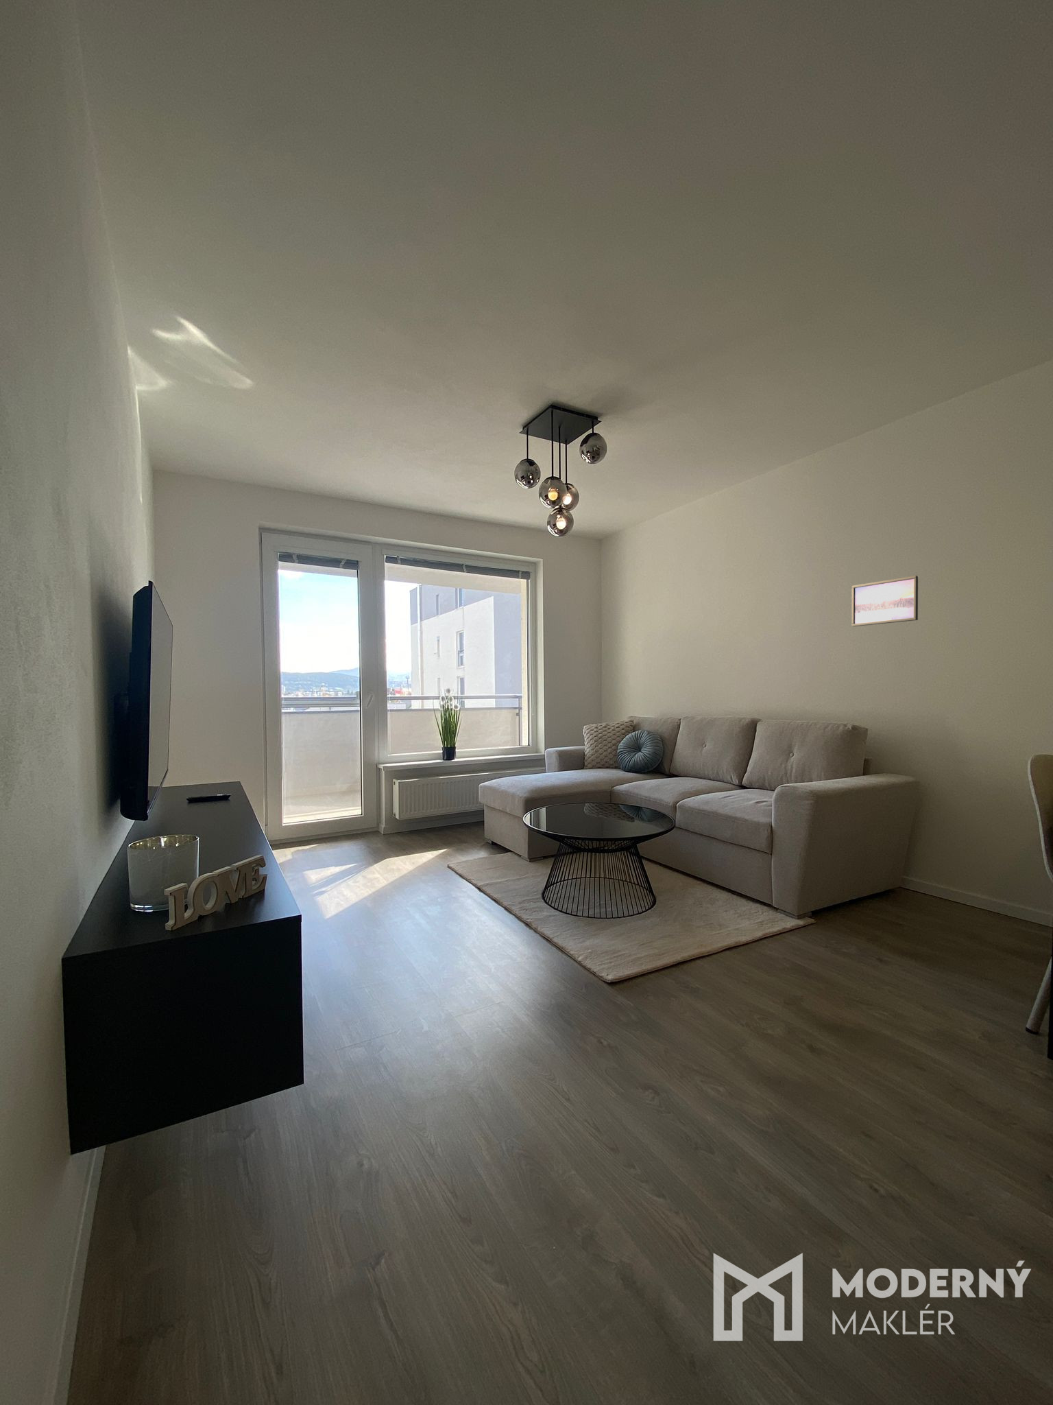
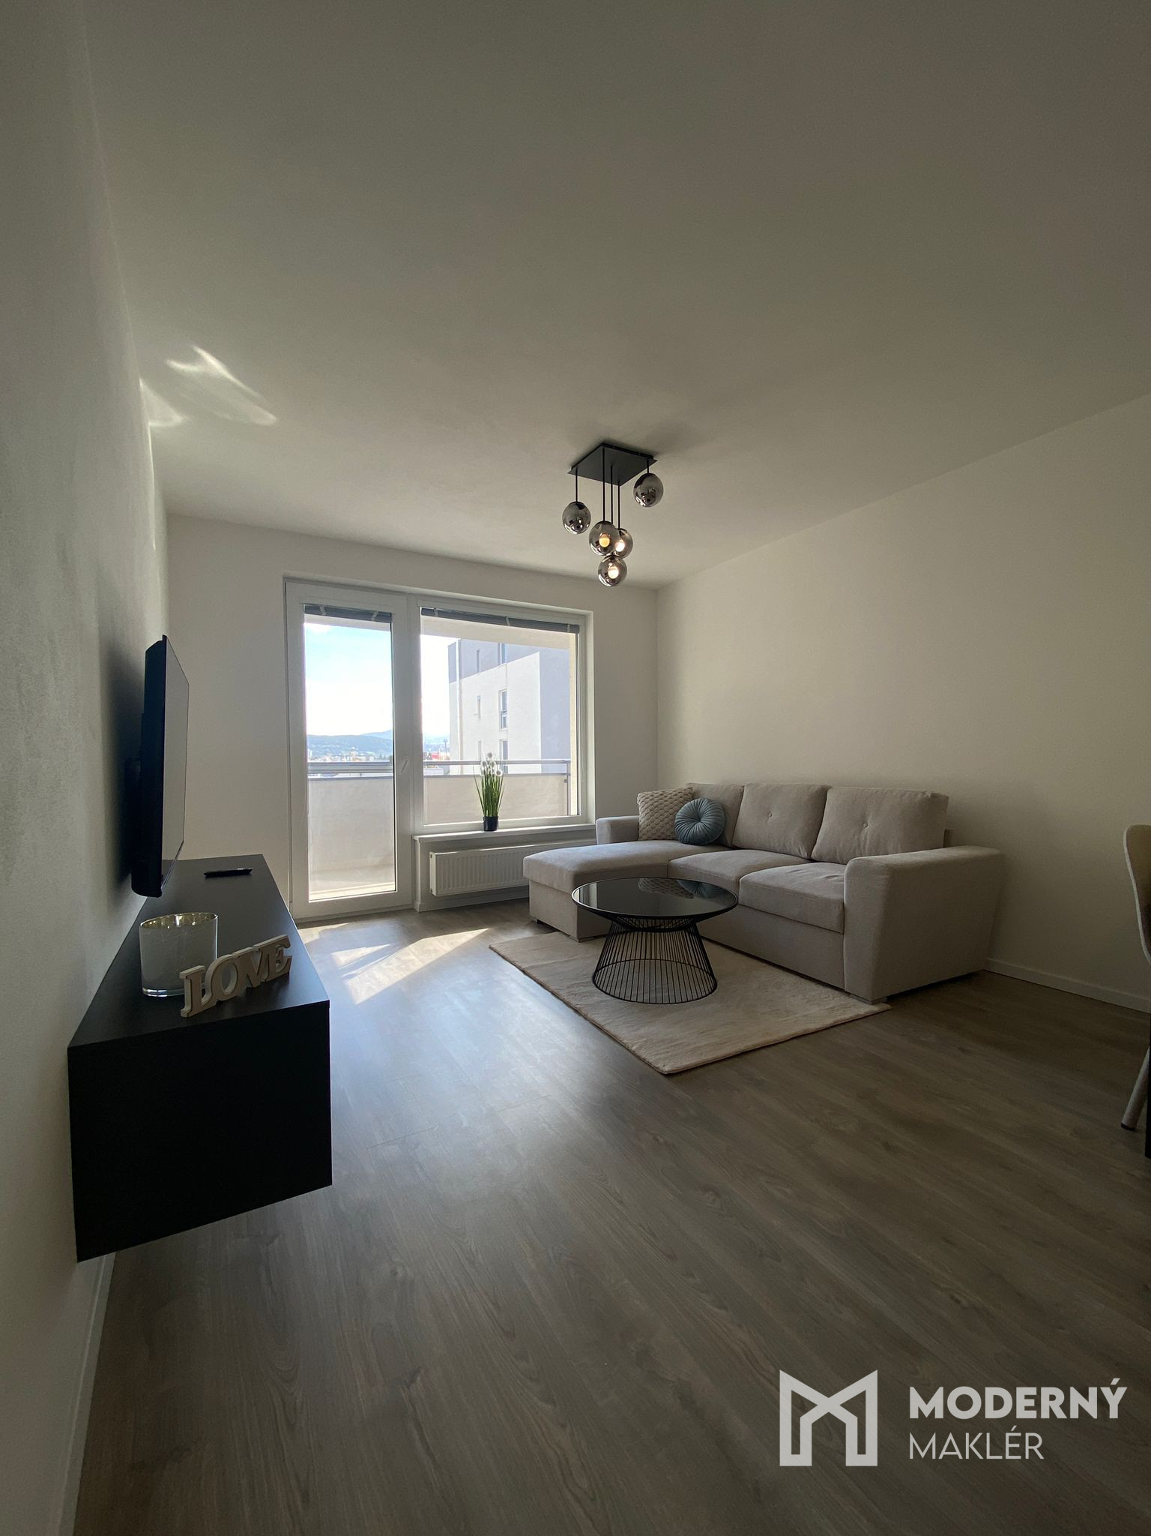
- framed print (883, 602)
